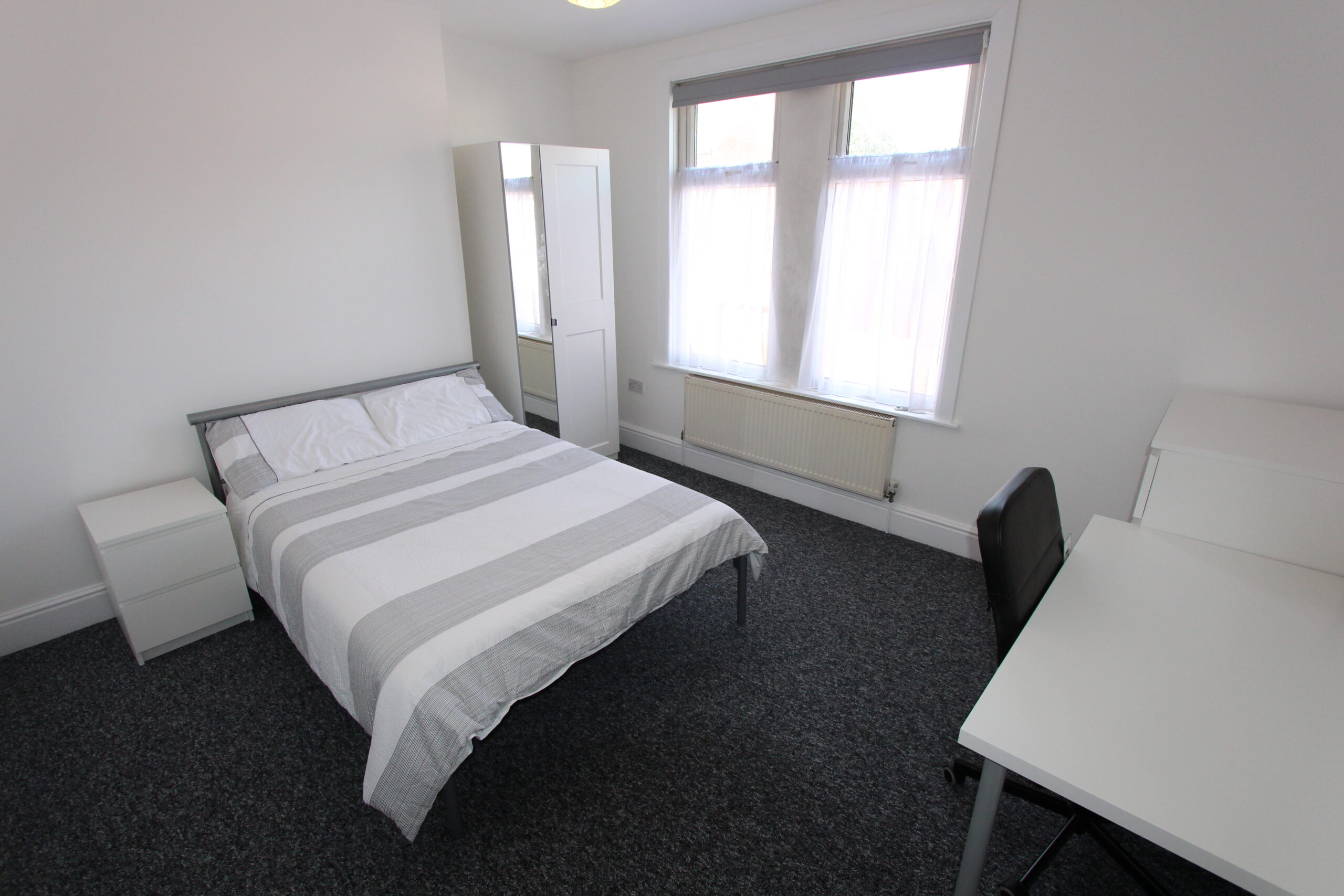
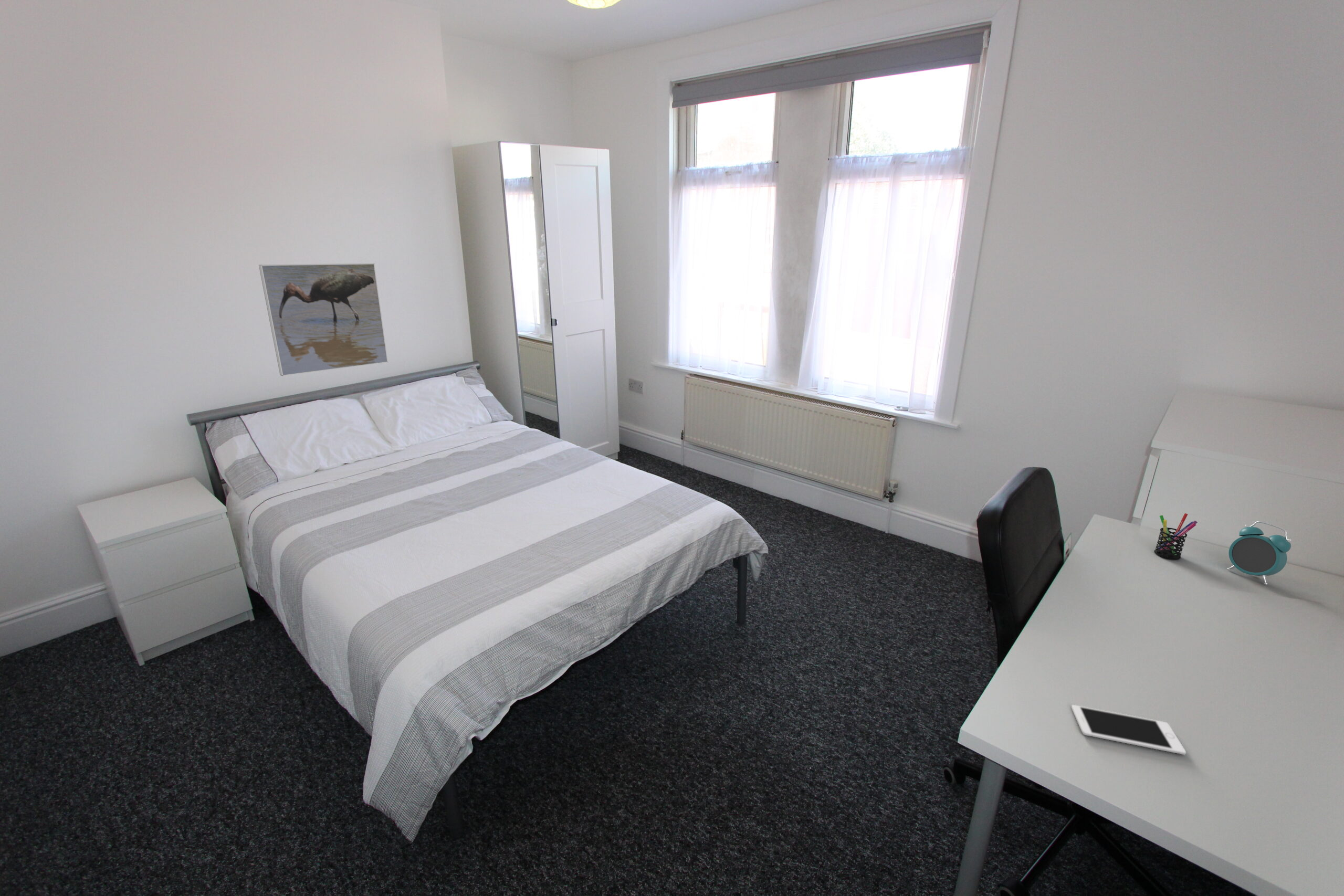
+ cell phone (1126, 729)
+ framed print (329, 318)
+ alarm clock (1258, 551)
+ pen holder (1170, 533)
